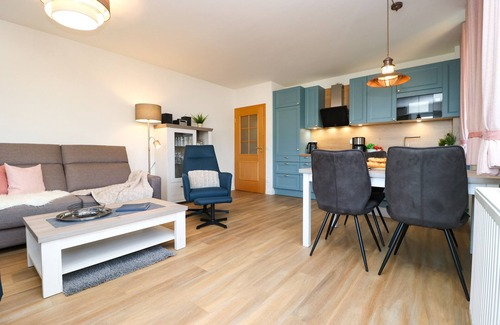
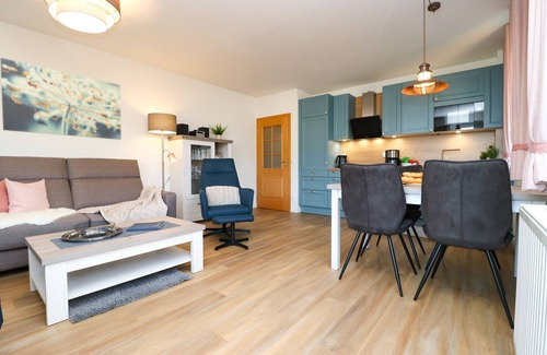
+ wall art (69, 104)
